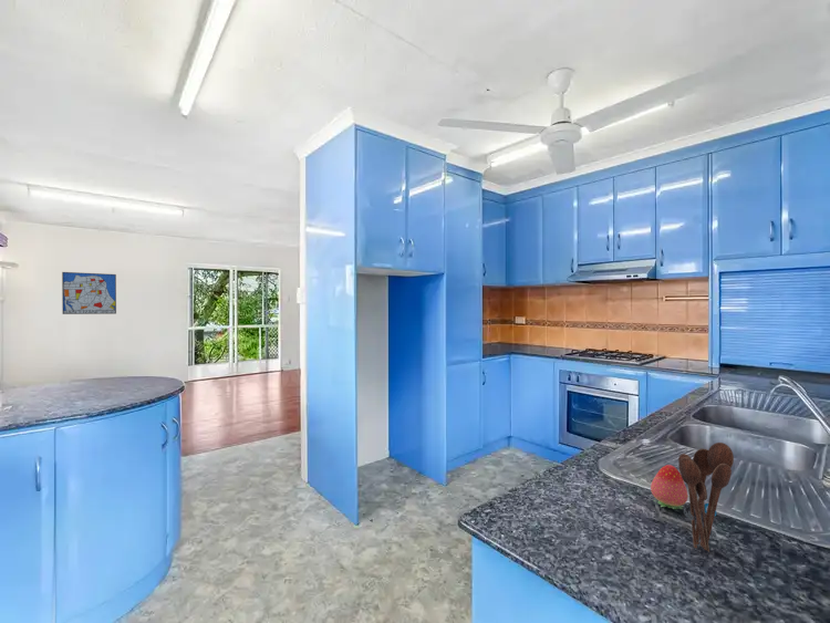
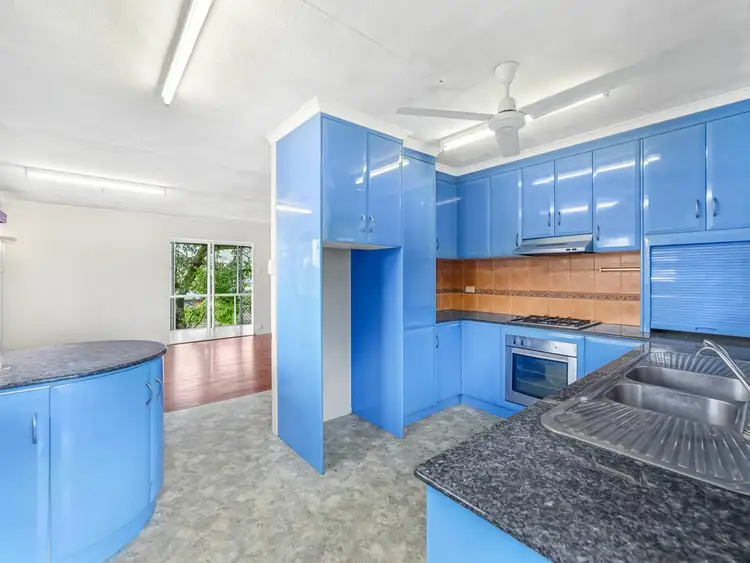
- fruit (668, 485)
- utensil holder (705, 496)
- wall art (90, 293)
